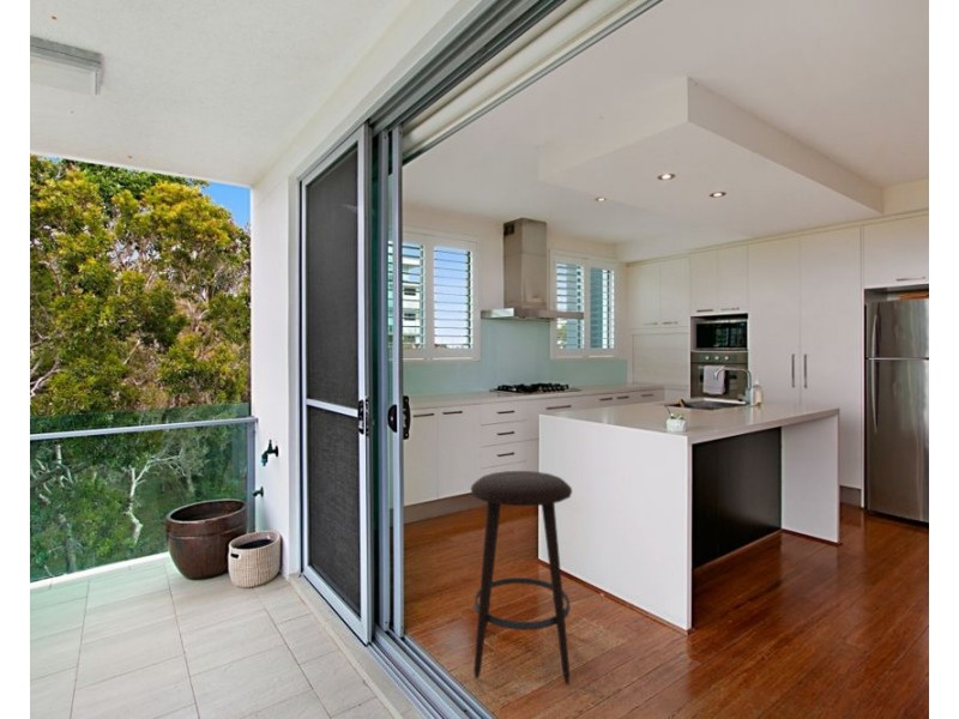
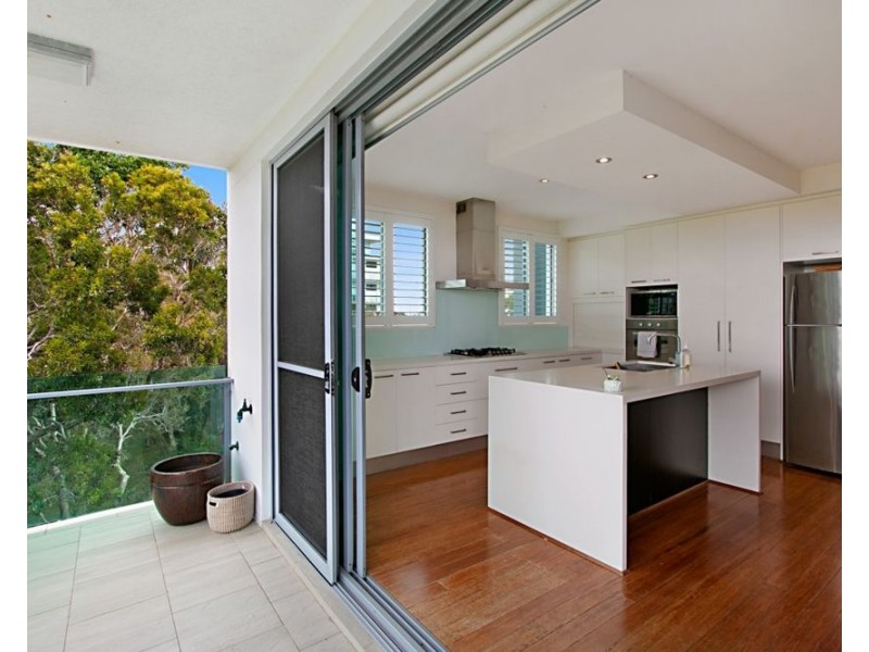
- stool (521, 578)
